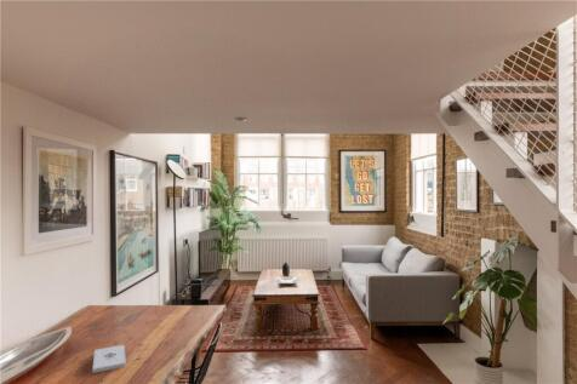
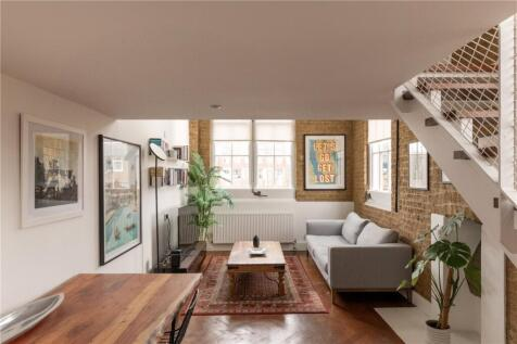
- notepad (109, 357)
